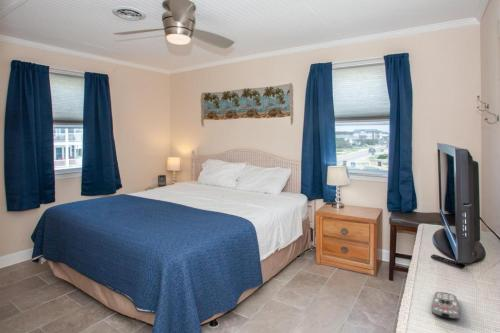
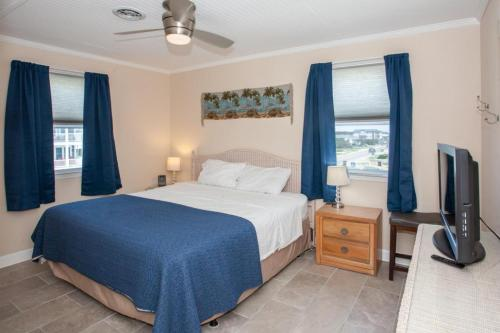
- remote control (445, 304)
